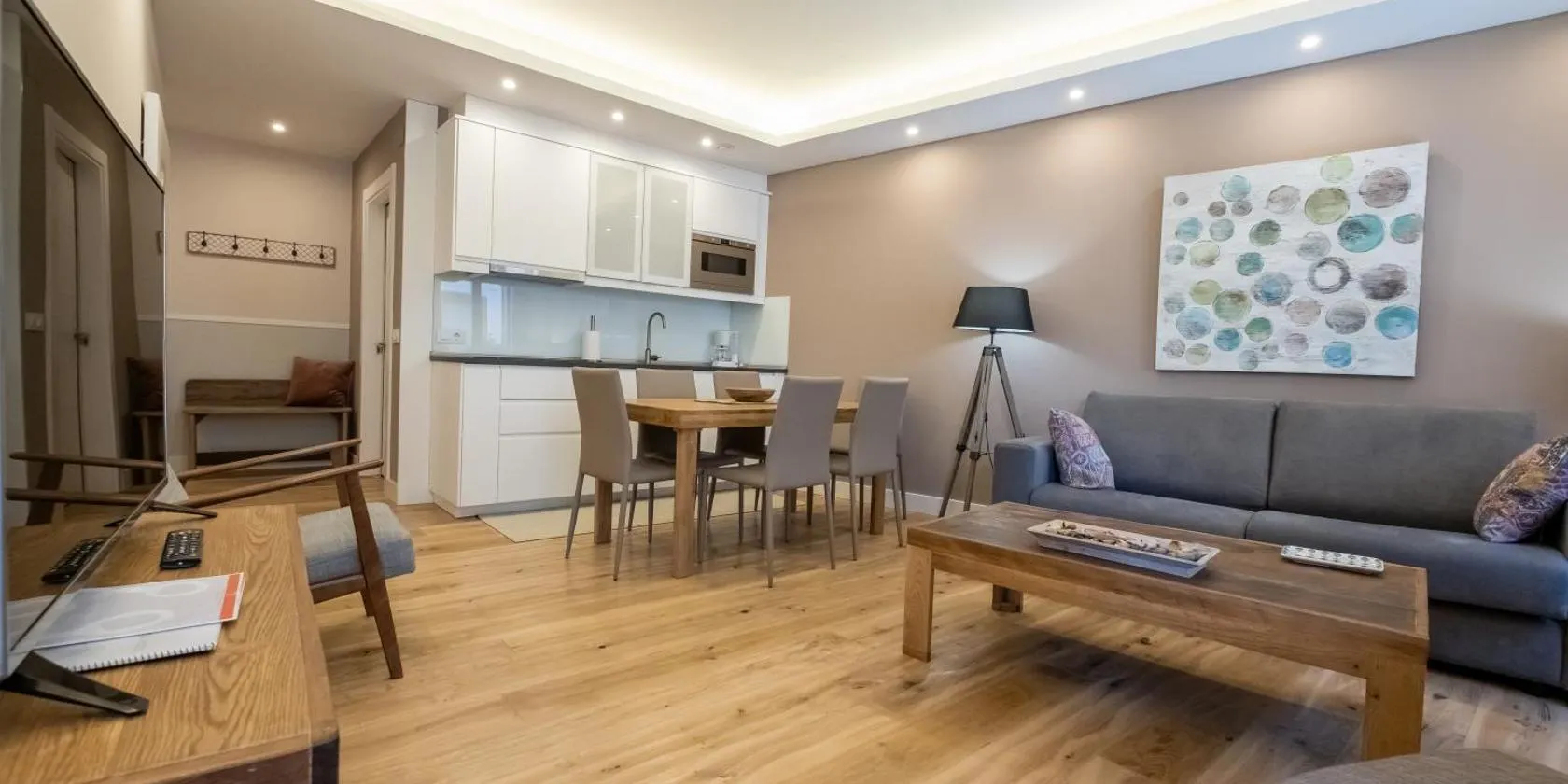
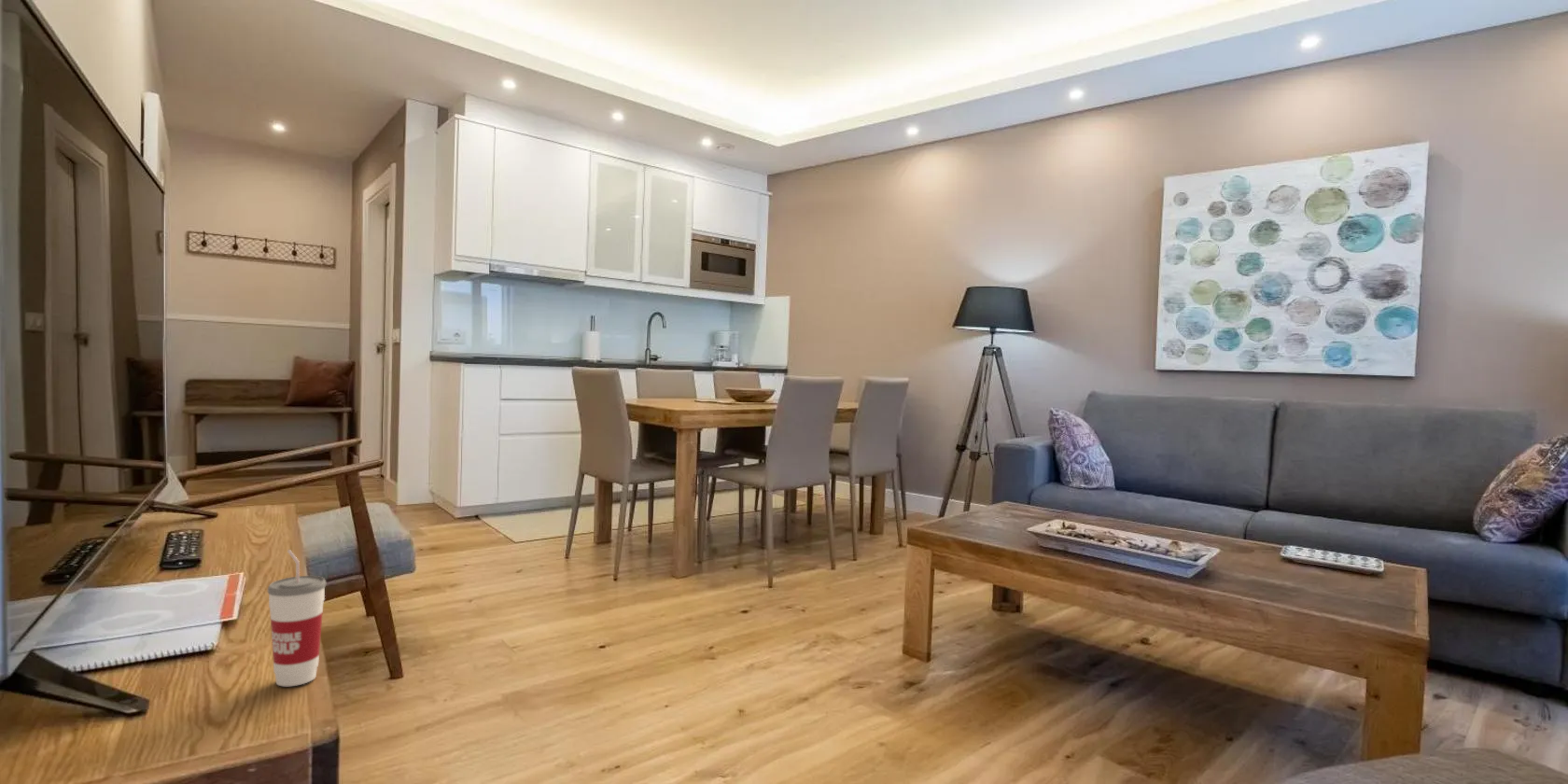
+ cup (297, 613)
